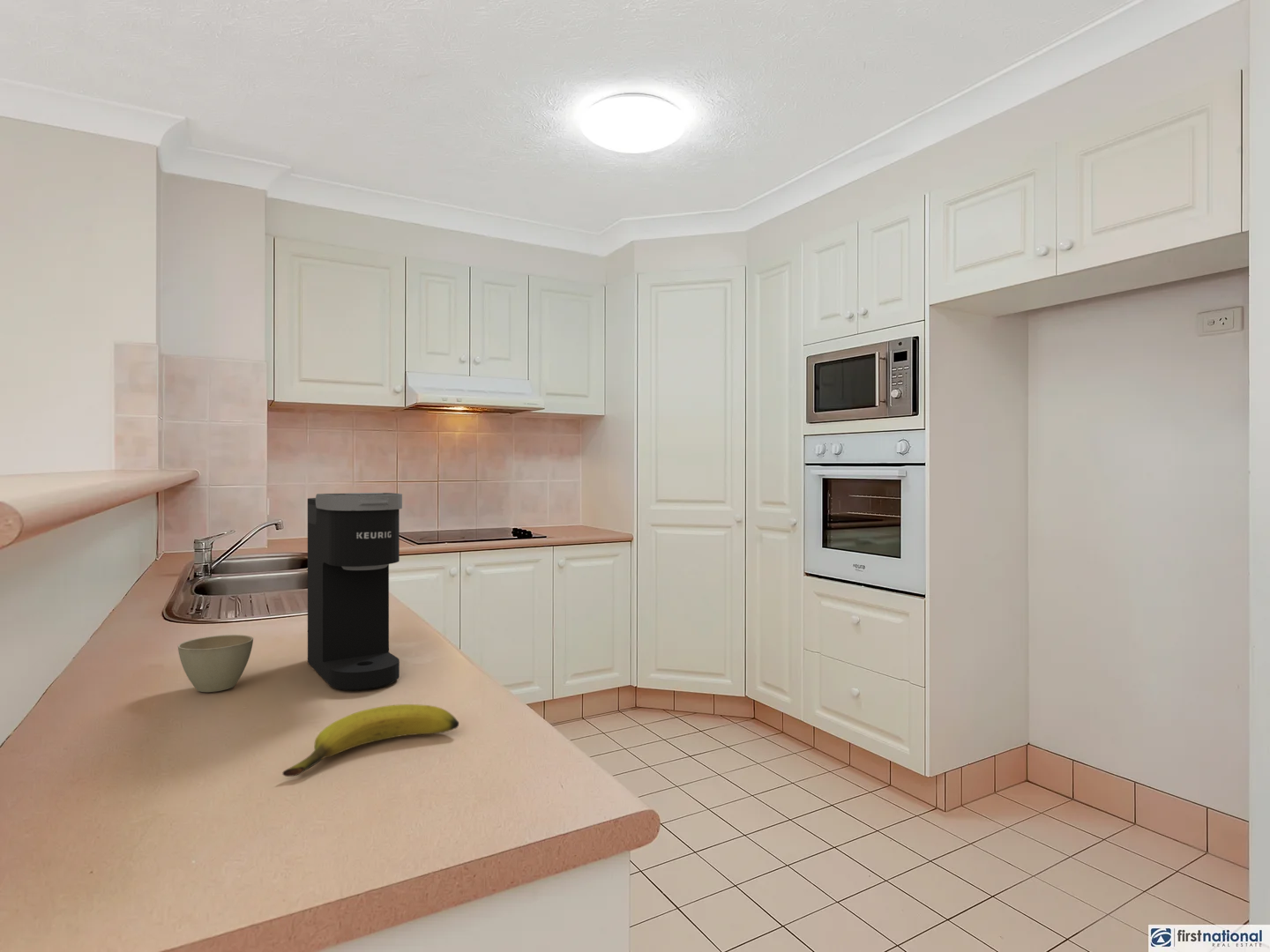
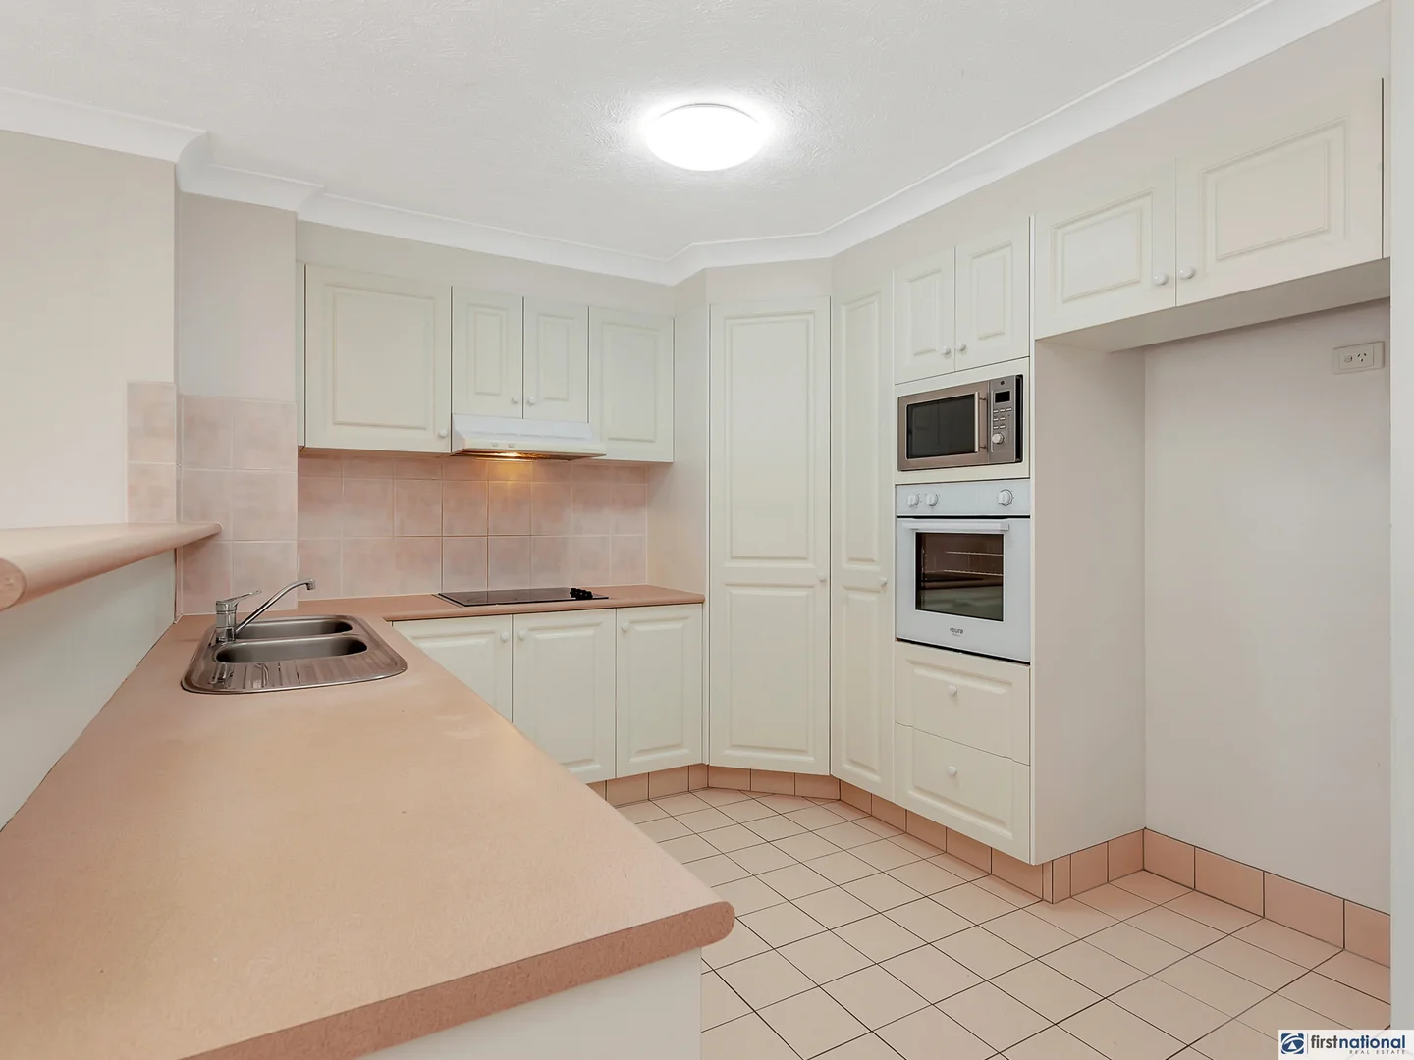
- banana (372, 731)
- flower pot (216, 664)
- coffee maker (352, 581)
